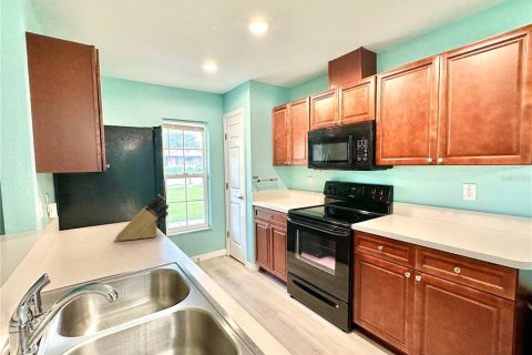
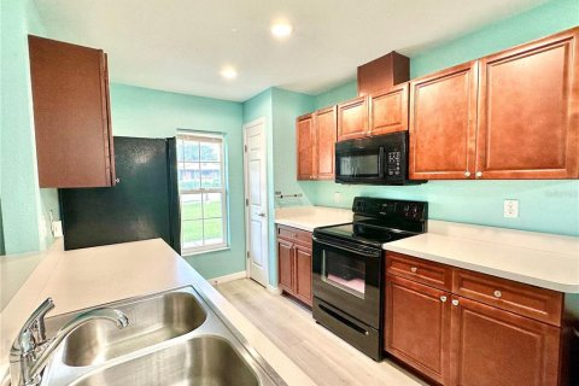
- knife block (143, 215)
